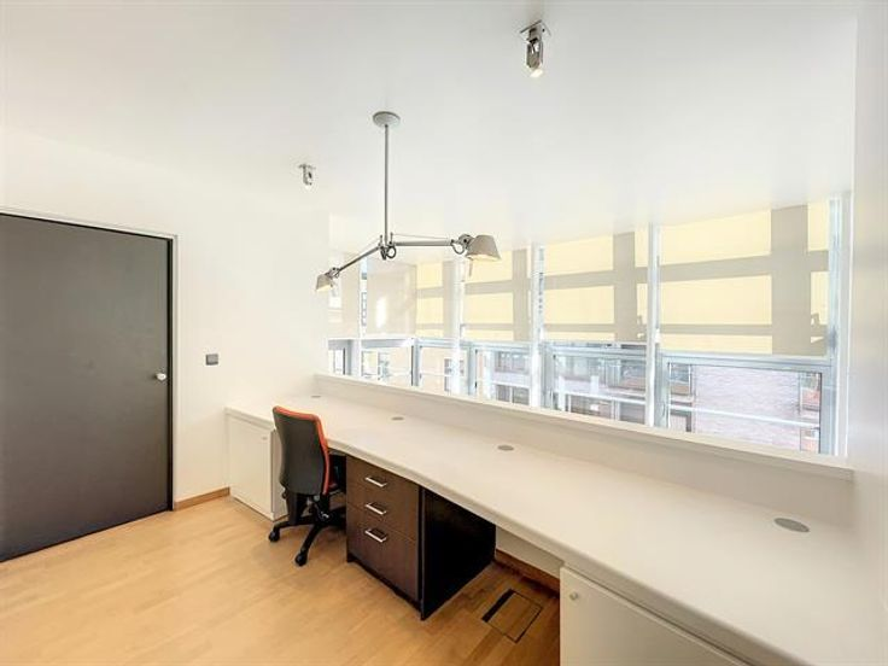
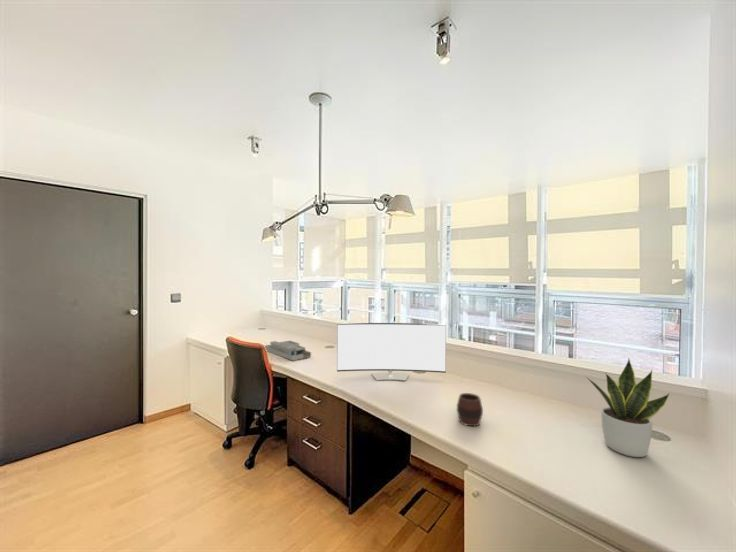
+ cup (469, 409)
+ desk organizer (286, 347)
+ monitor (390, 350)
+ potted plant (623, 402)
